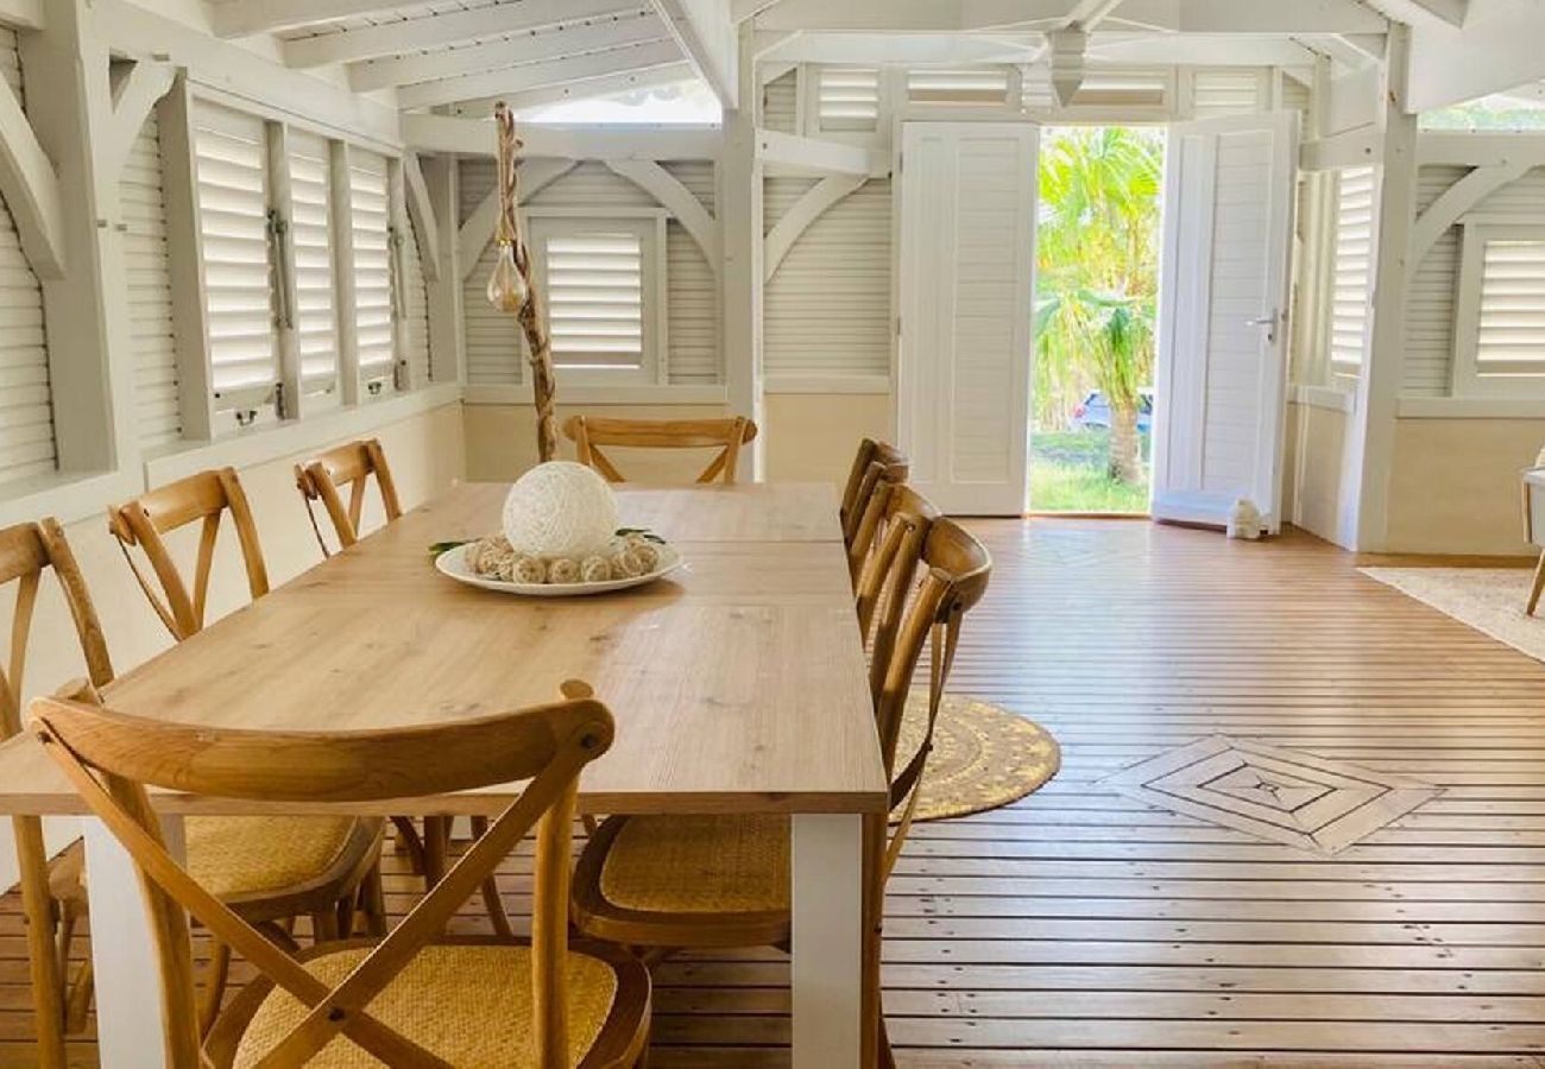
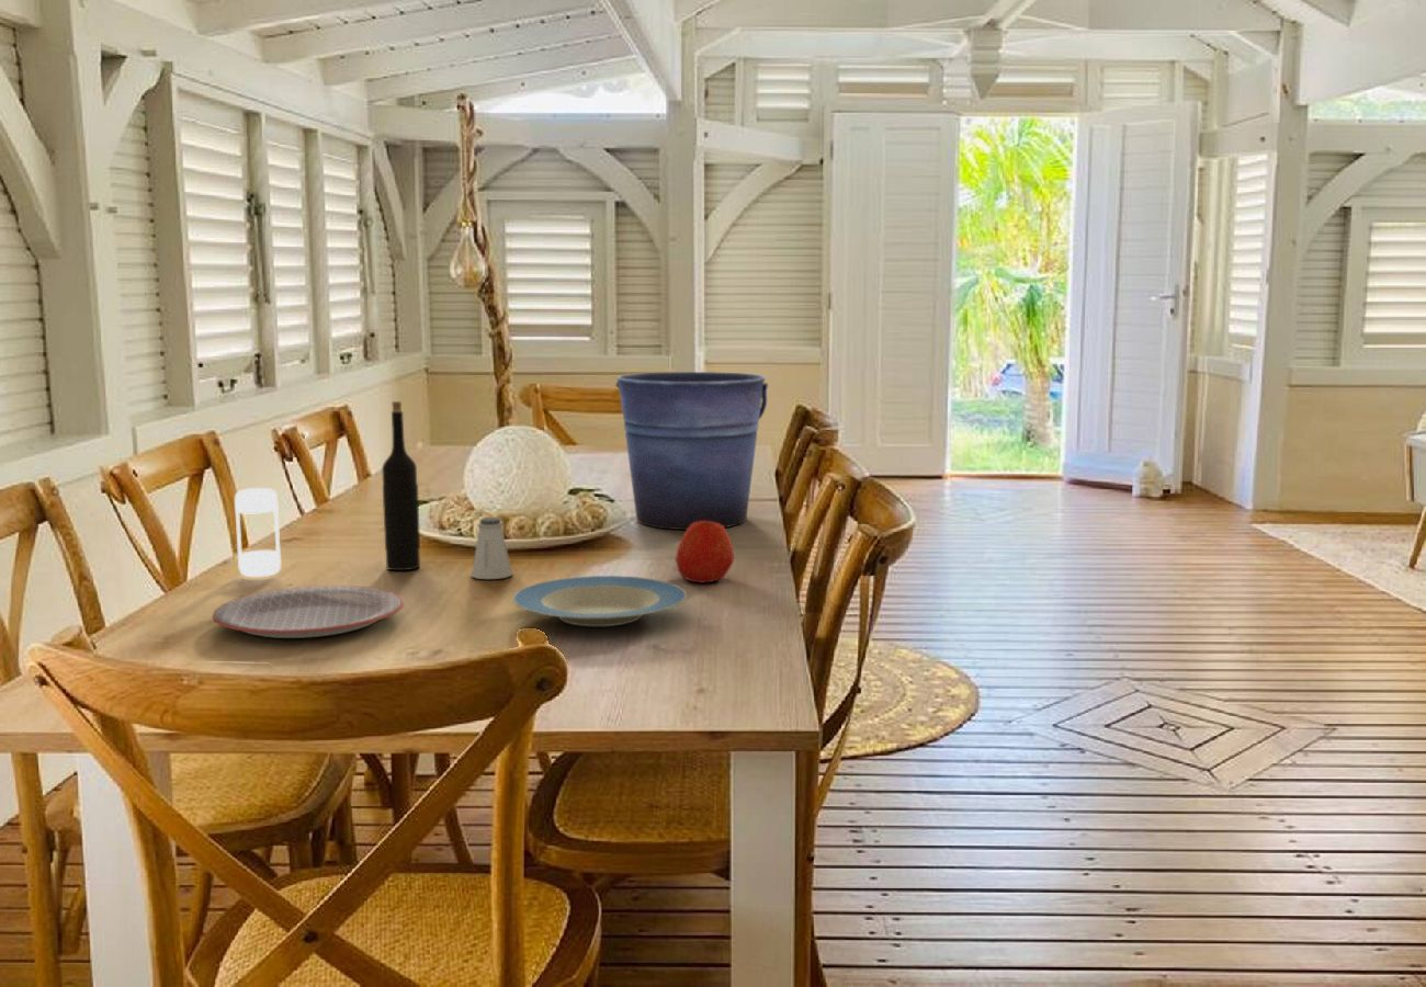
+ apple (704, 549)
+ saltshaker (490, 546)
+ plate (310, 613)
+ plate (600, 605)
+ bucket (692, 447)
+ motion sensor (240, 535)
+ wine bottle (399, 485)
